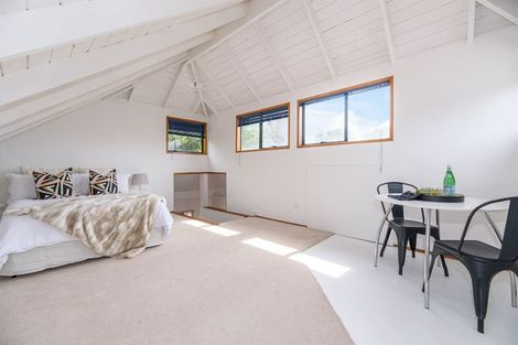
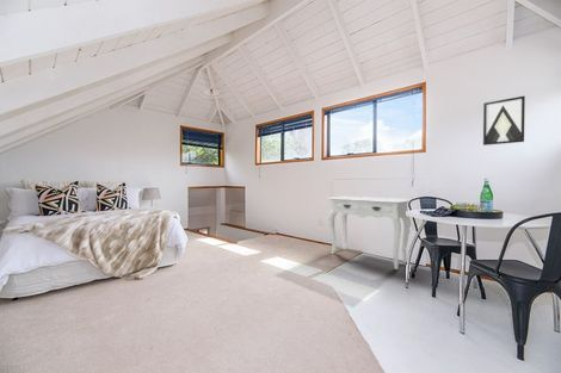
+ console table (365, 216)
+ wall art (503, 122)
